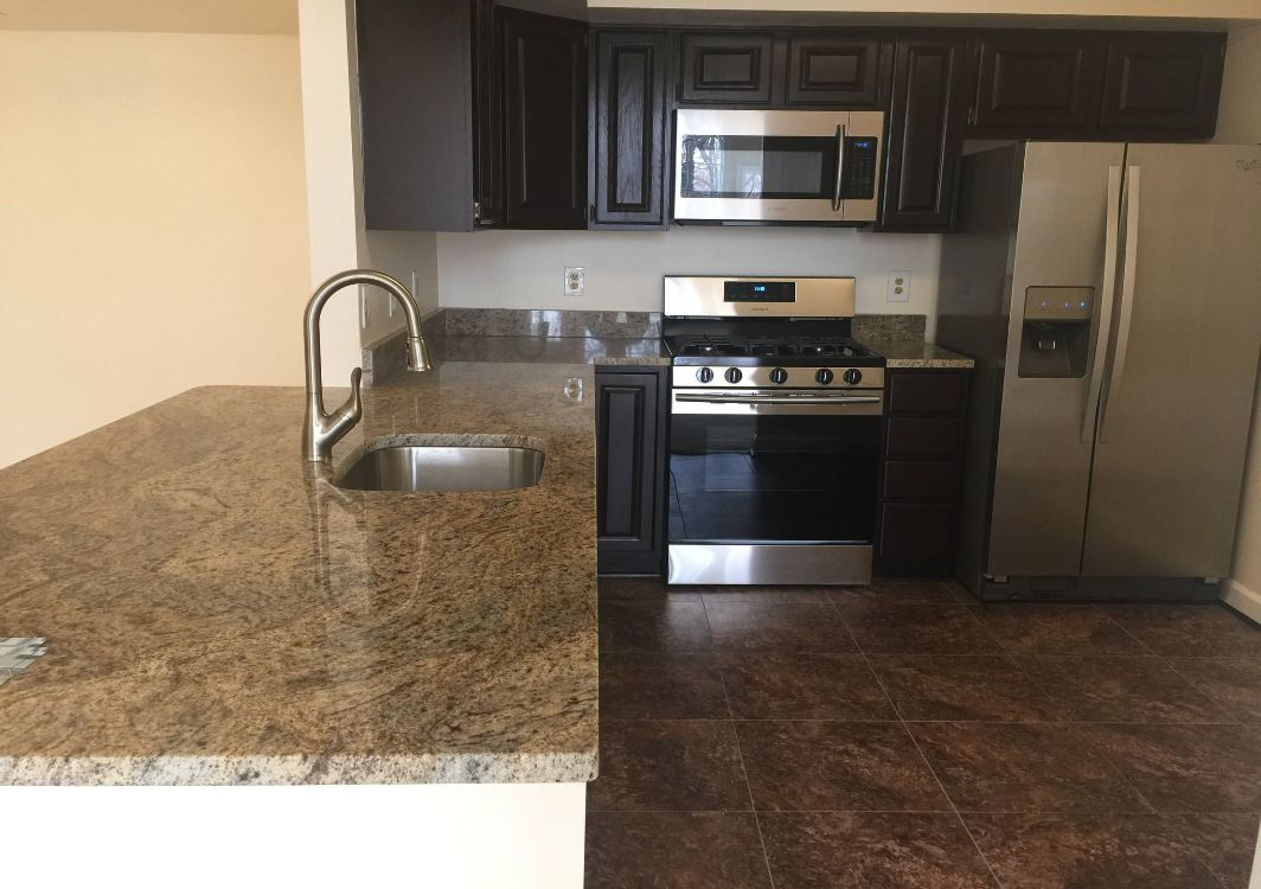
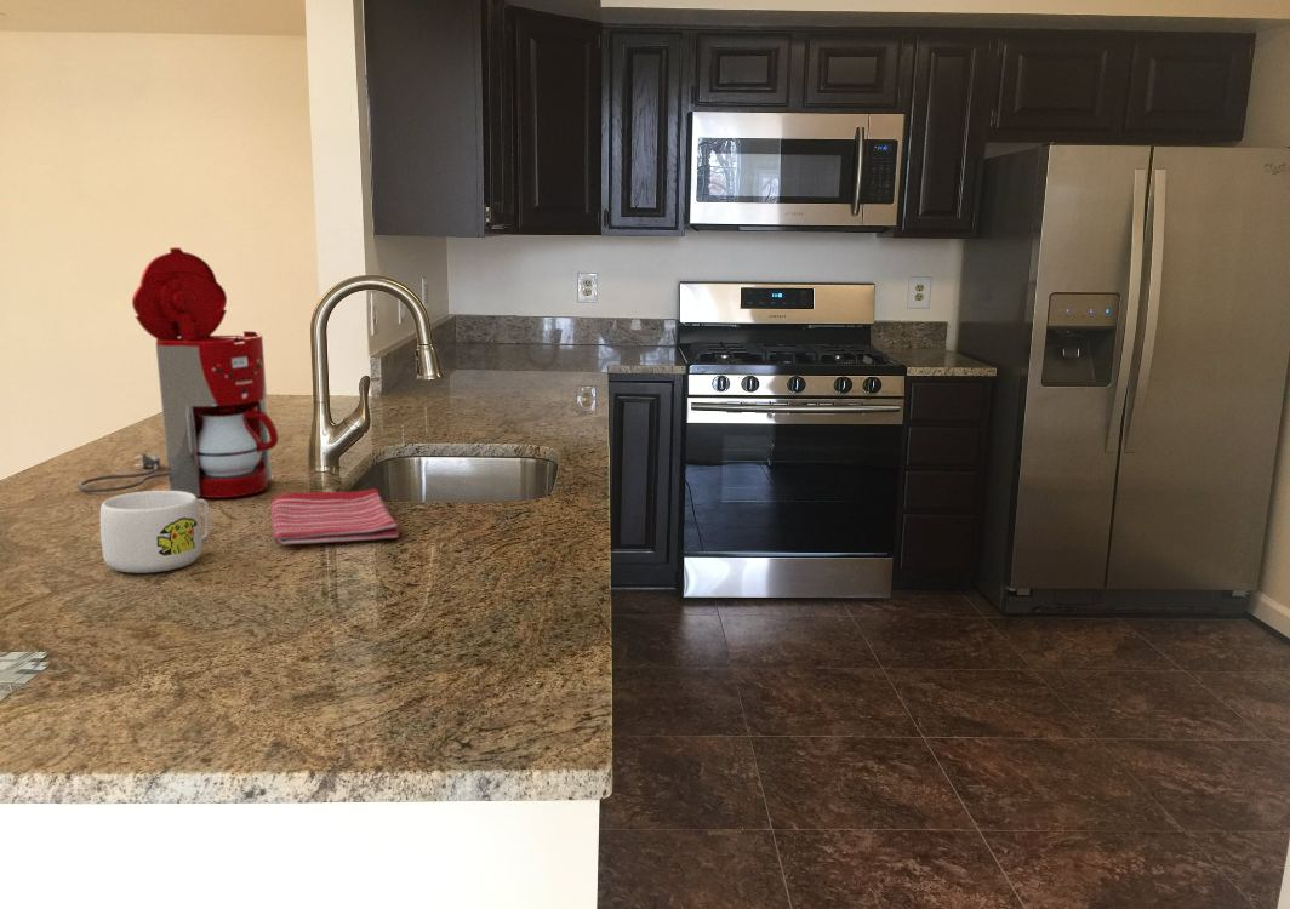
+ mug (153, 531)
+ dish towel (332, 514)
+ coffee maker (166, 367)
